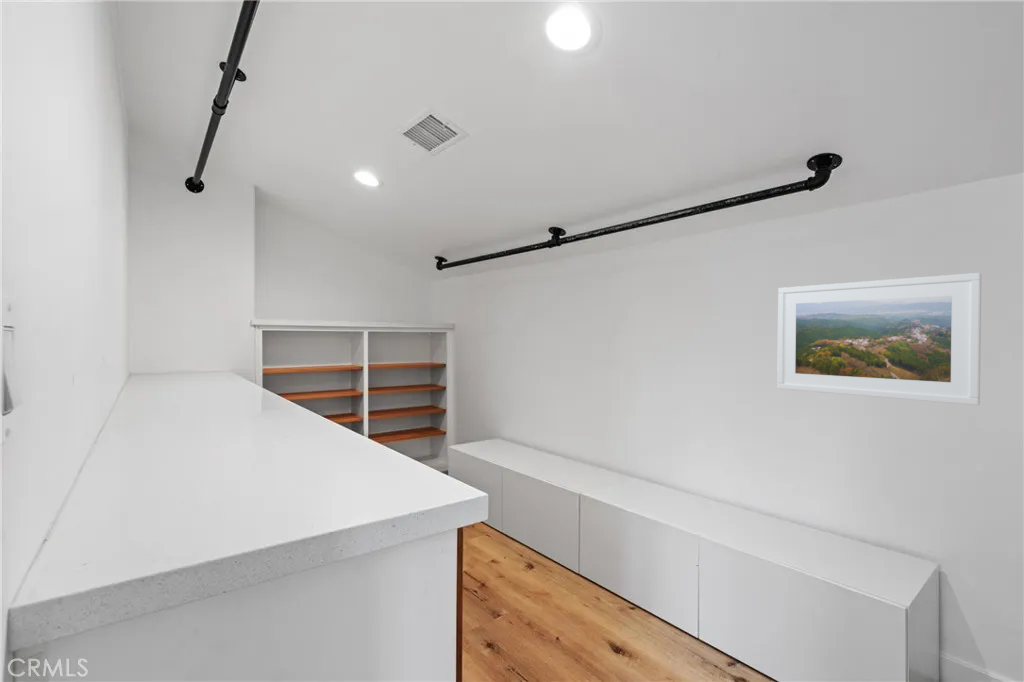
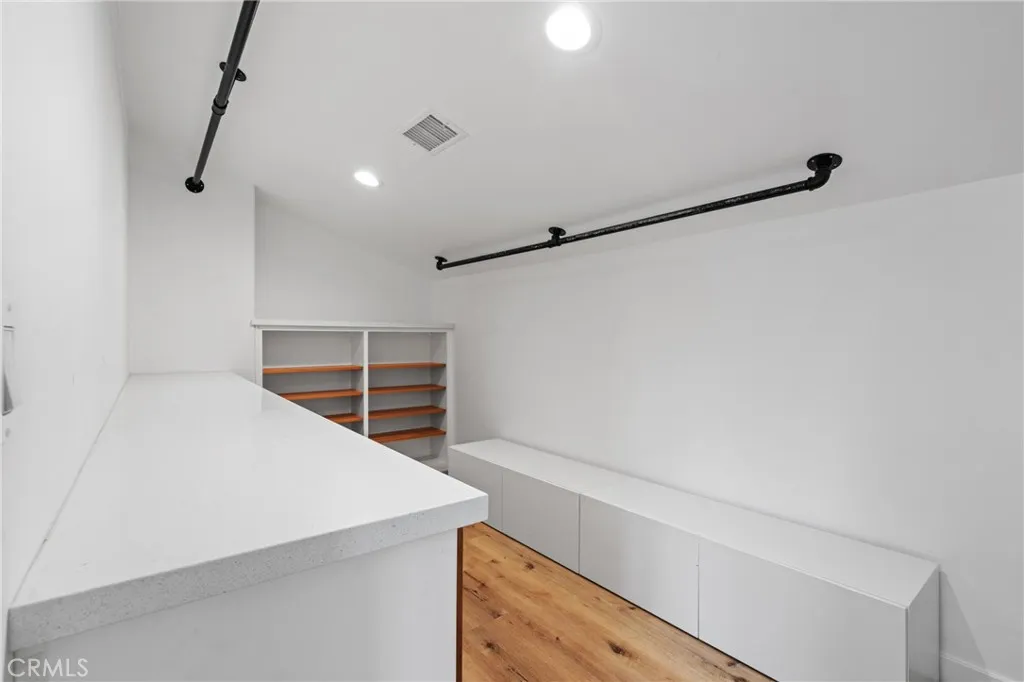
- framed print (865, 338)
